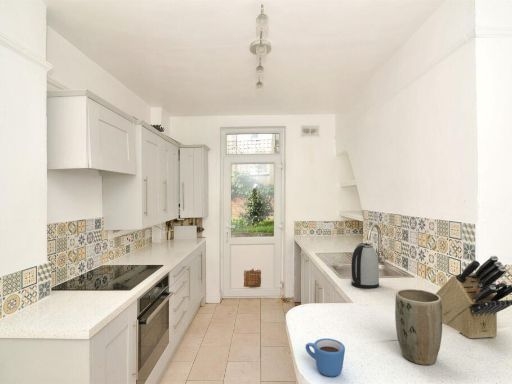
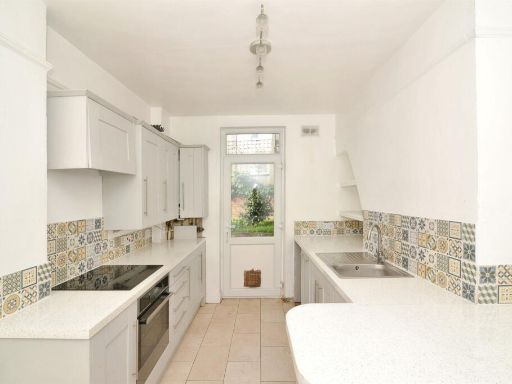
- knife block (465, 289)
- mug (324, 356)
- kettle (362, 264)
- plant pot (418, 325)
